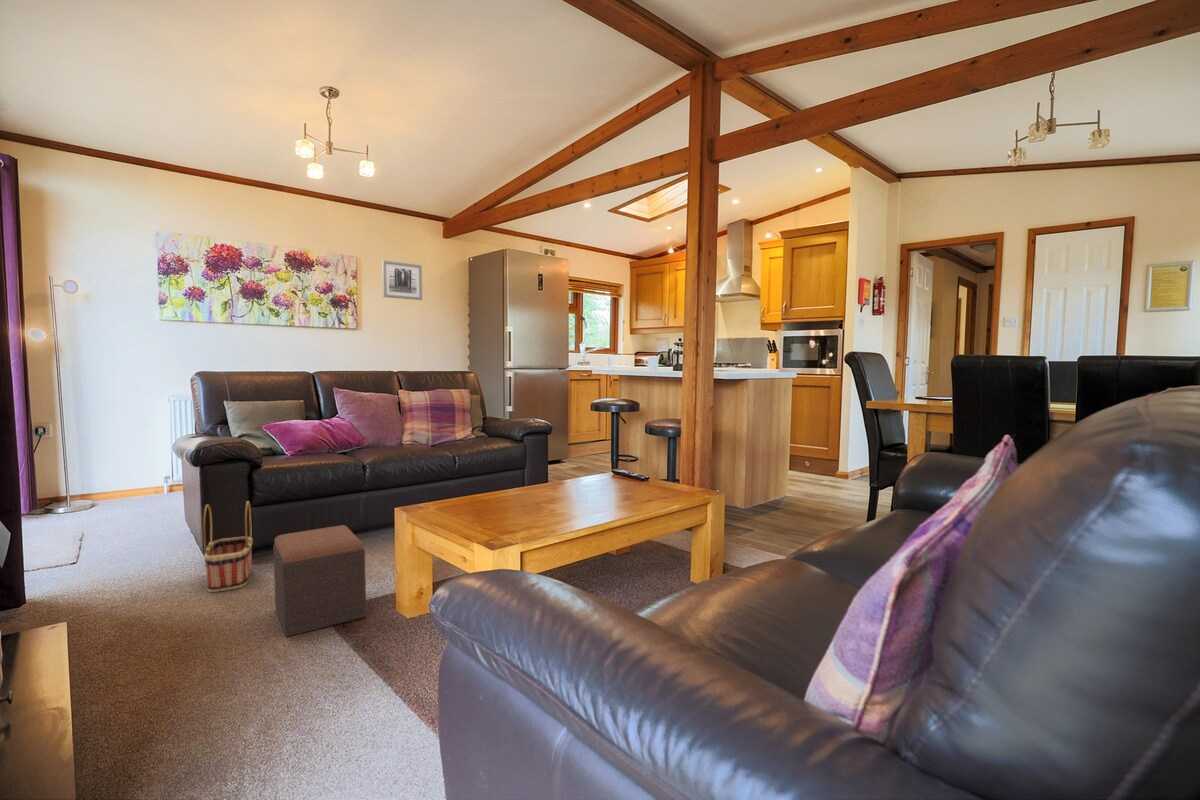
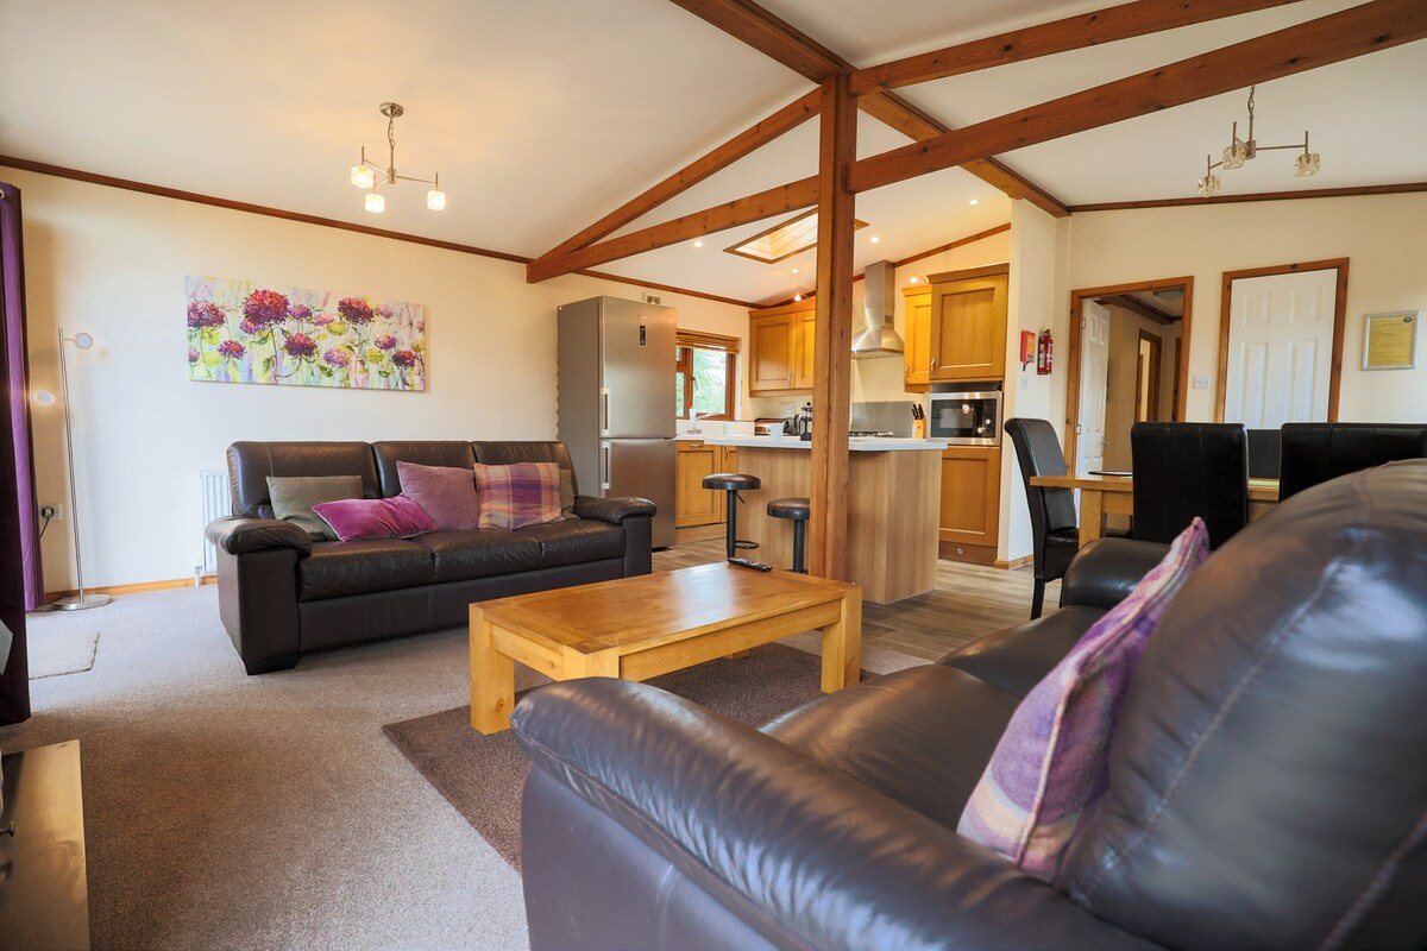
- footstool (319, 575)
- wall art (402, 280)
- basket (228, 542)
